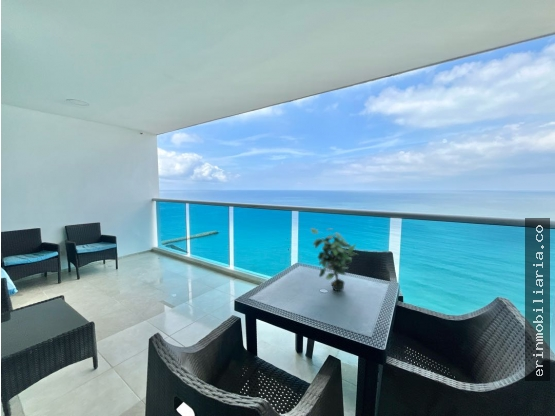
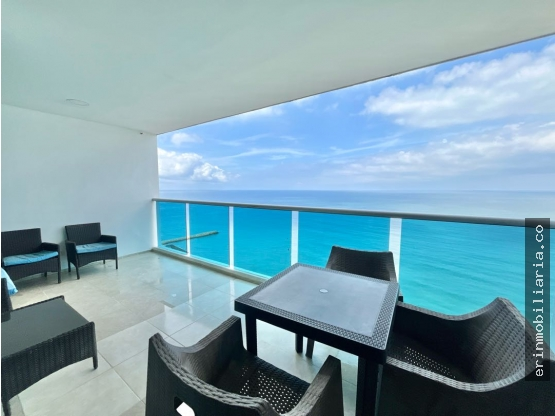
- potted plant (333, 260)
